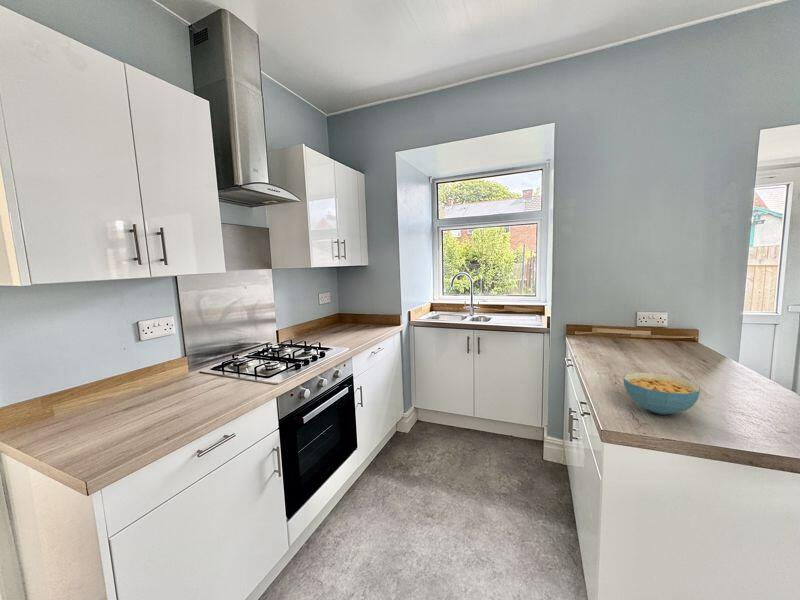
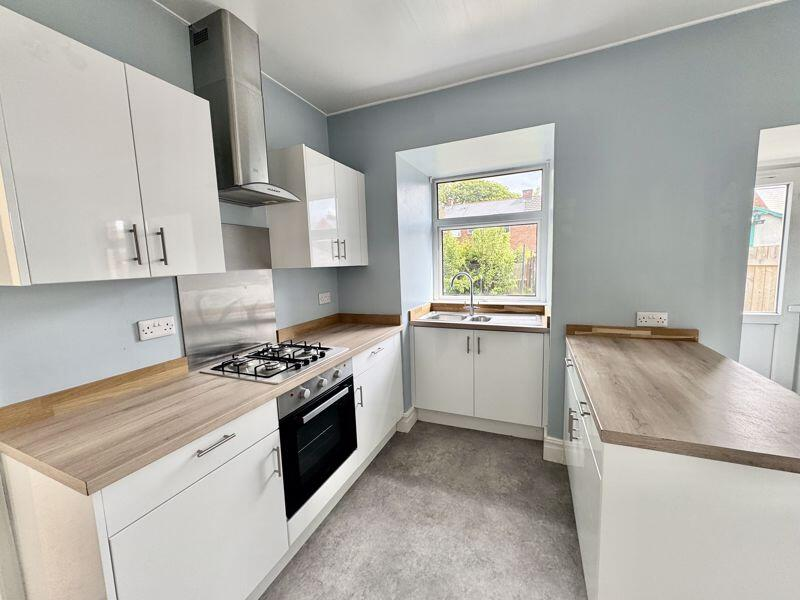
- cereal bowl (659, 396)
